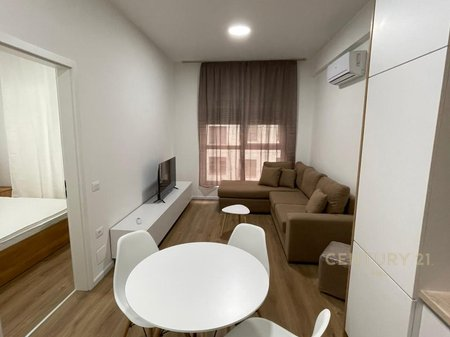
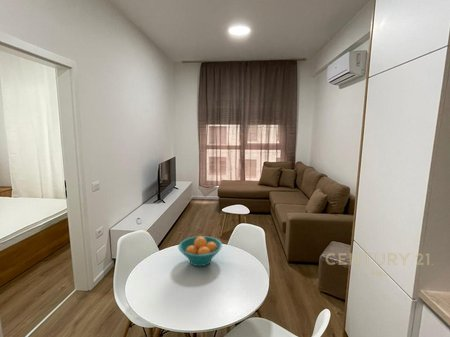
+ fruit bowl (200, 249)
